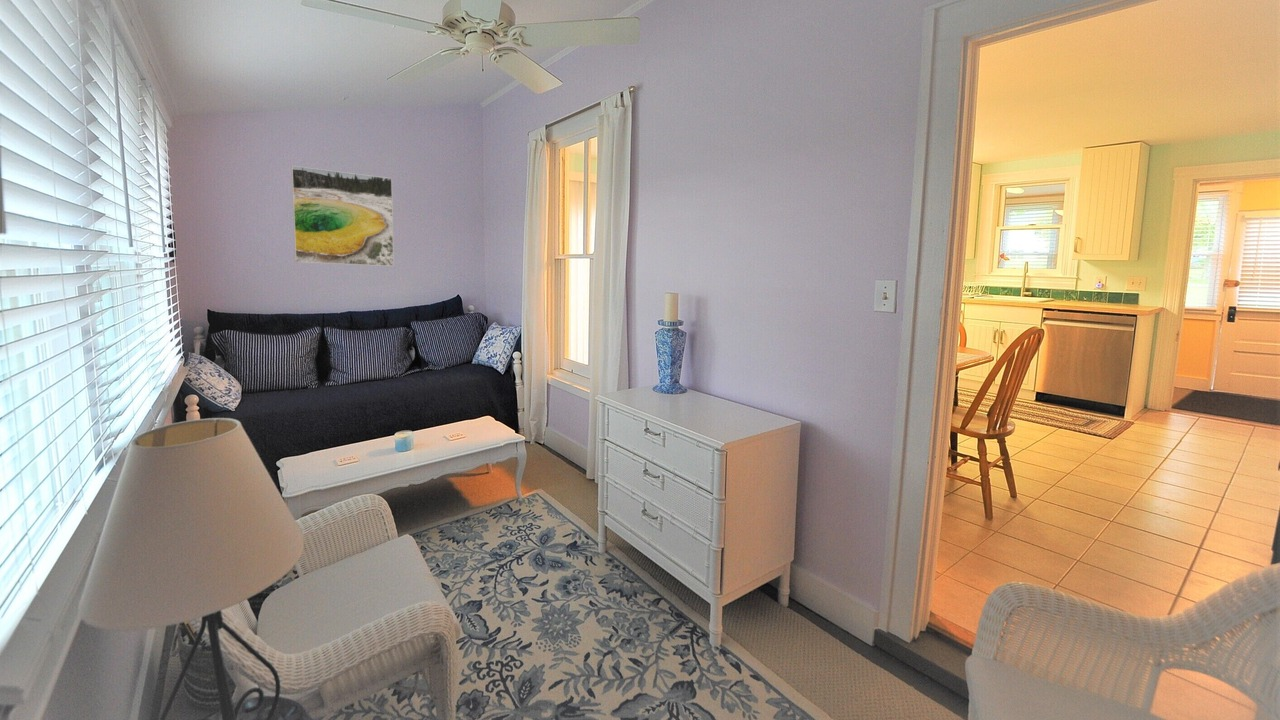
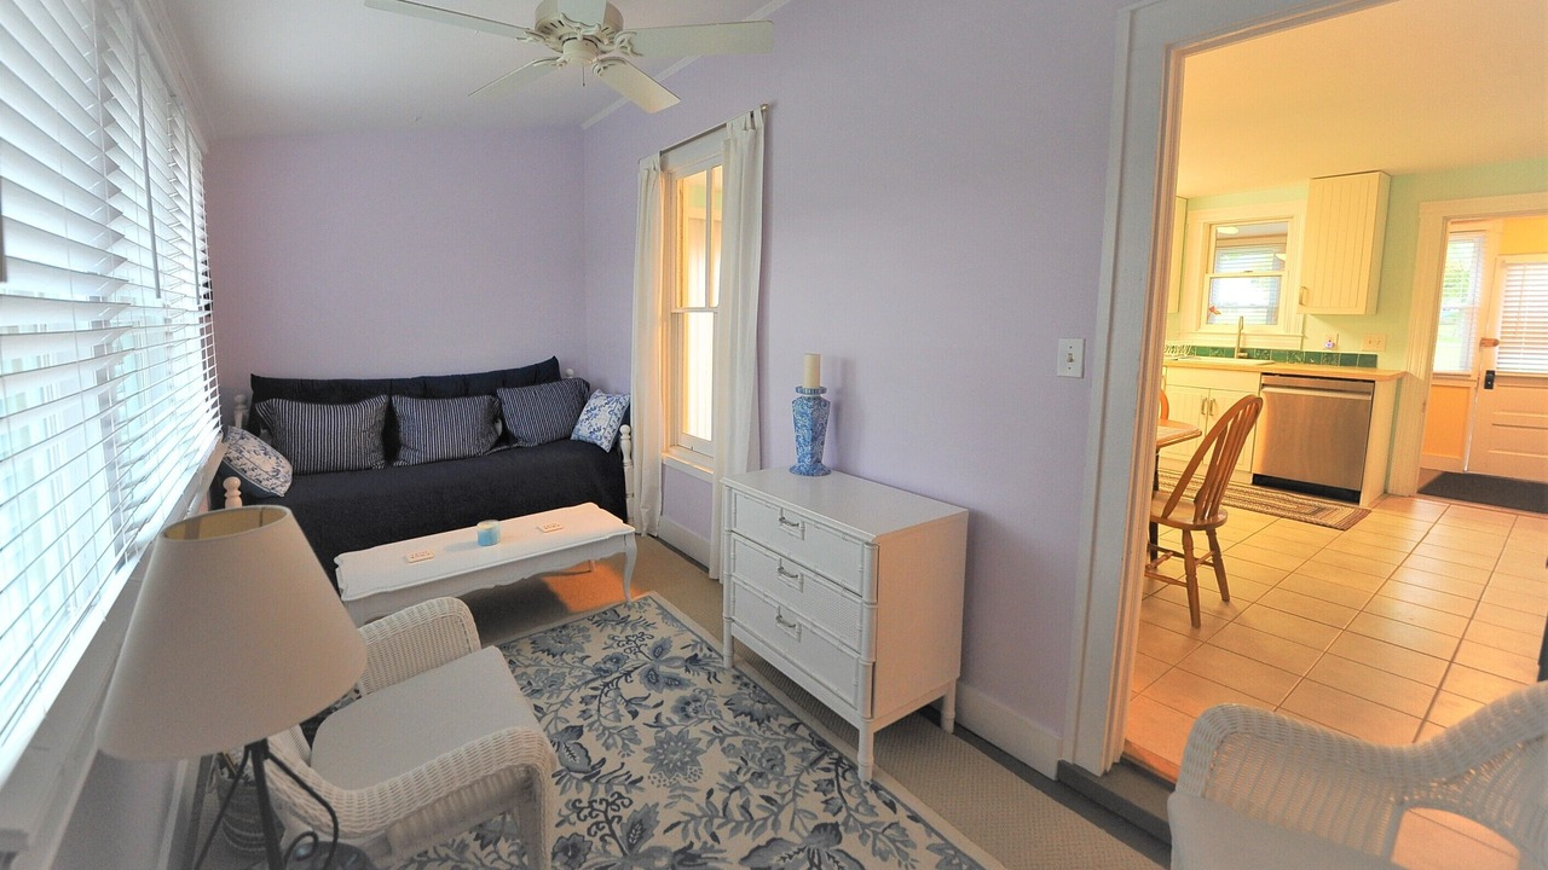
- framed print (345, 218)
